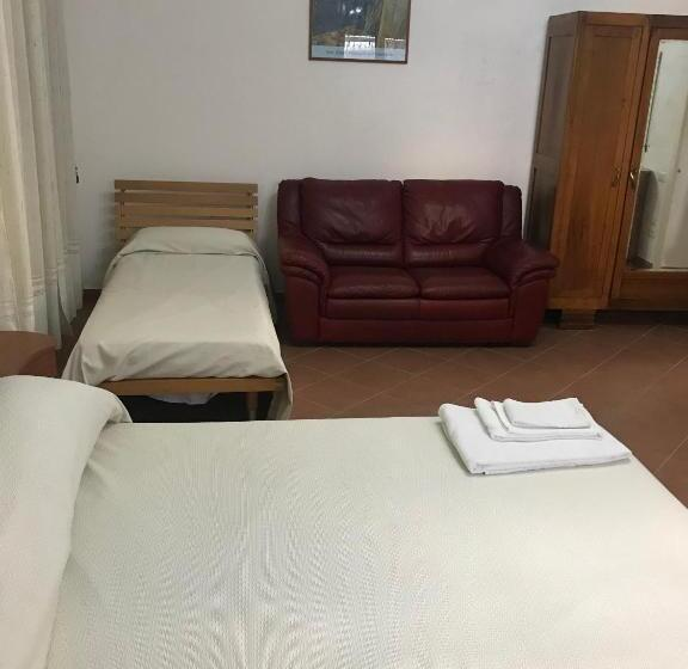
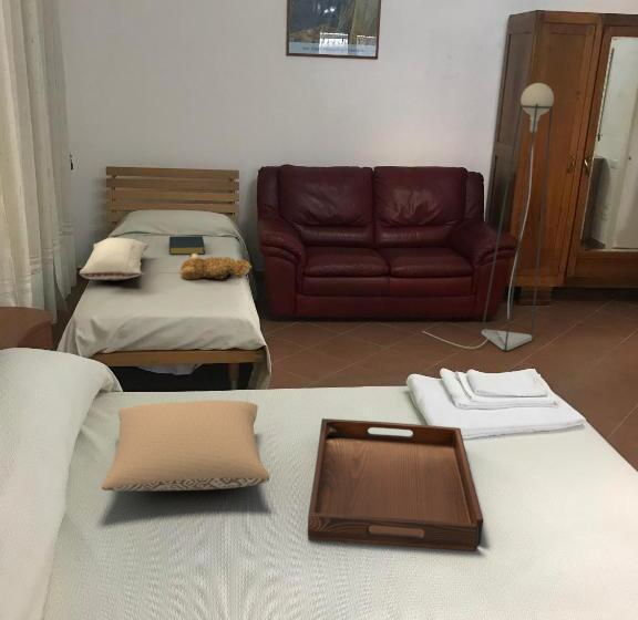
+ pillow (187, 442)
+ hardback book (186, 245)
+ teddy bear (216, 265)
+ serving tray (392, 476)
+ pillow (115, 259)
+ floor lamp (501, 218)
